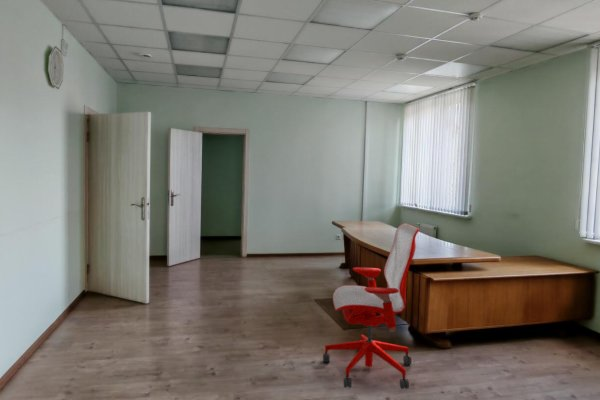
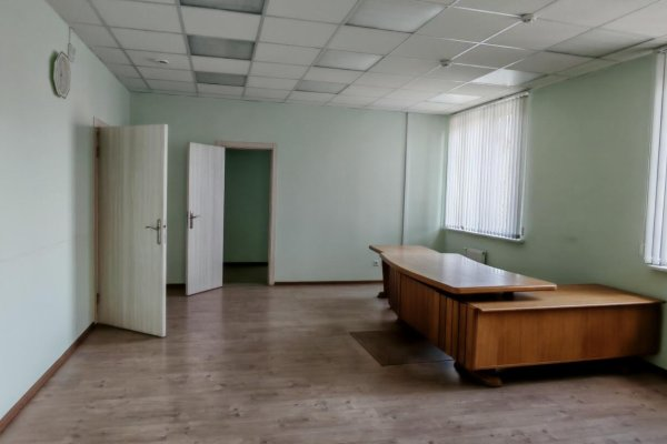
- office chair (371, 297)
